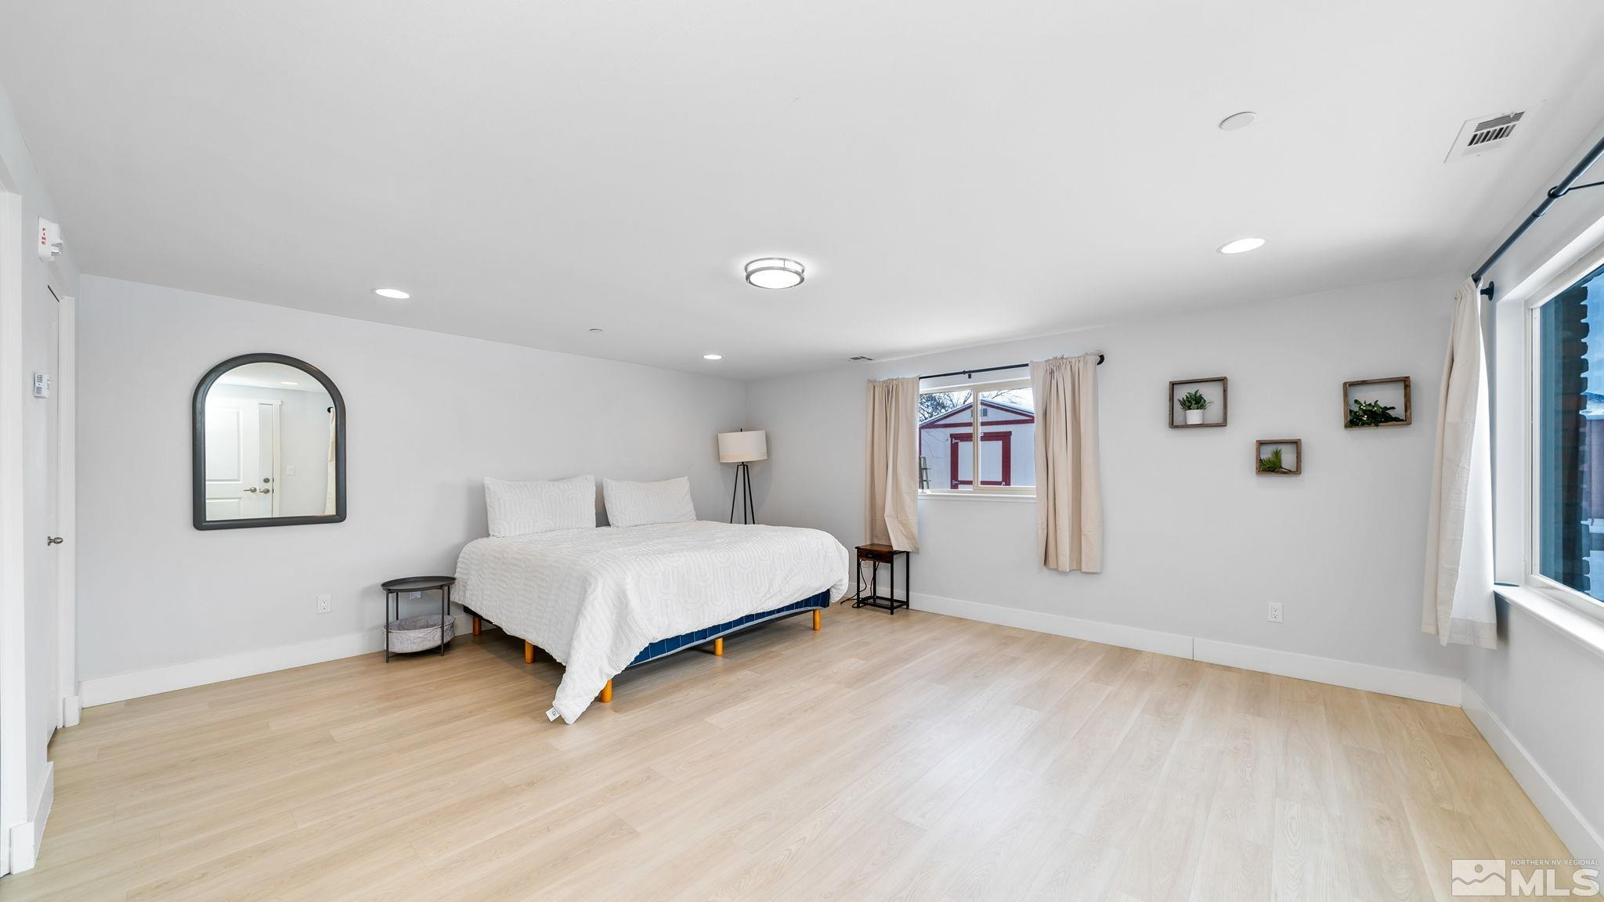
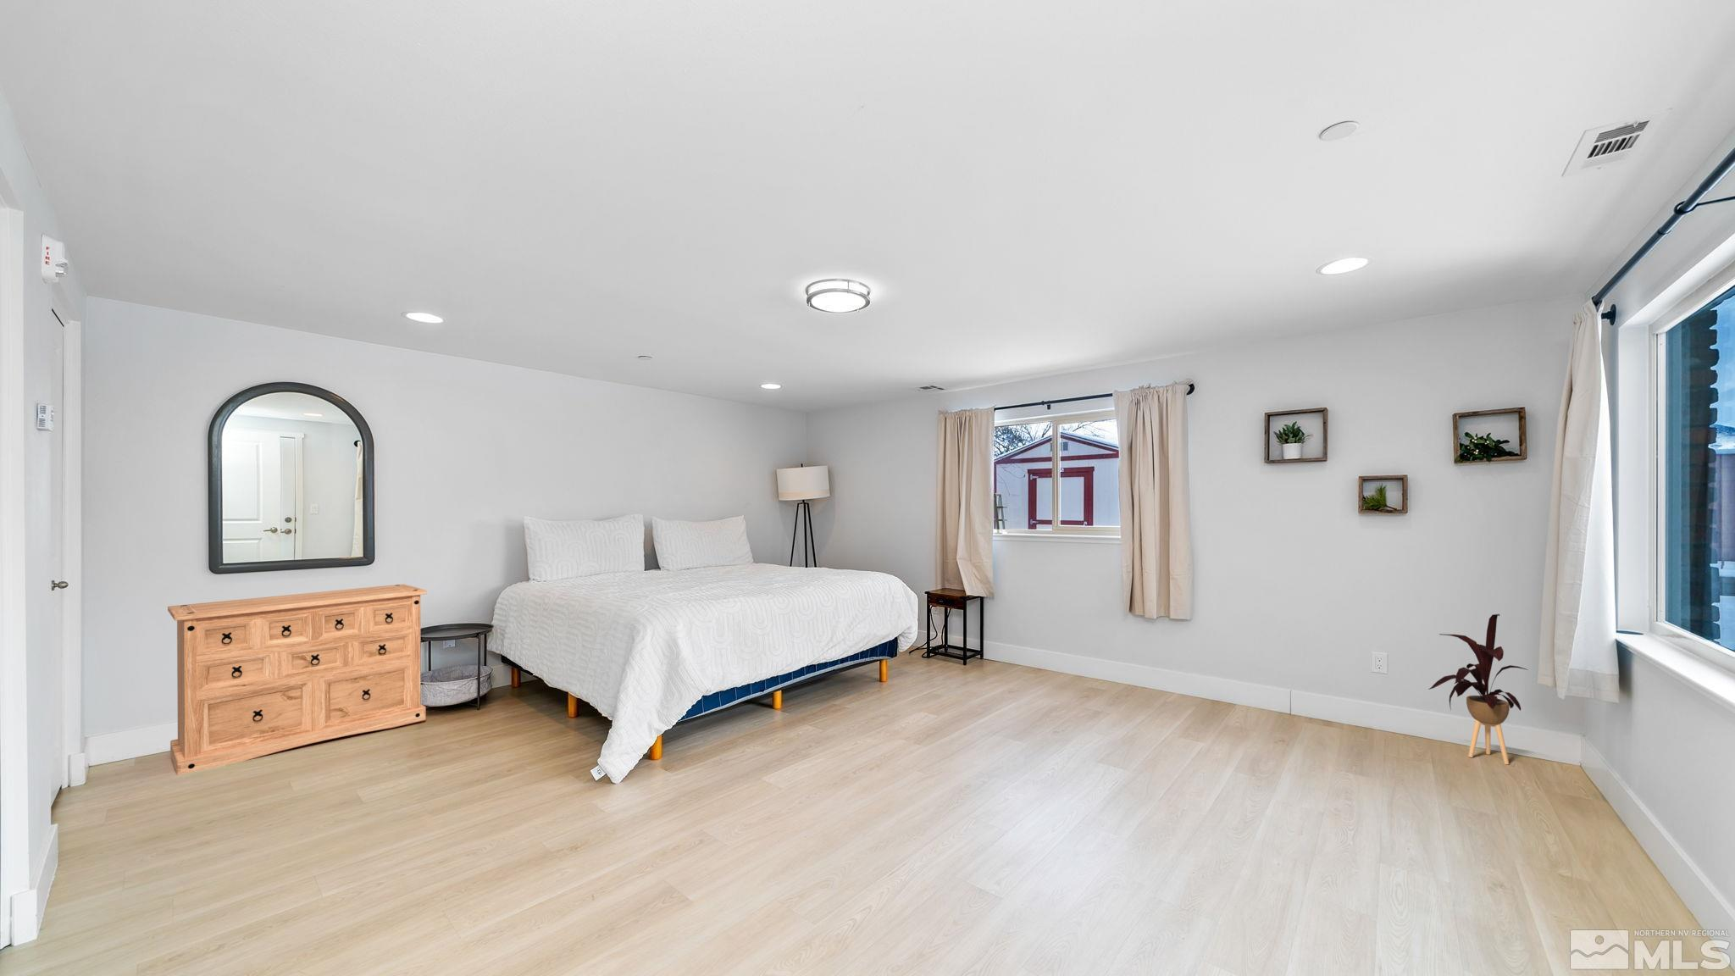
+ house plant (1476, 684)
+ dresser (306, 667)
